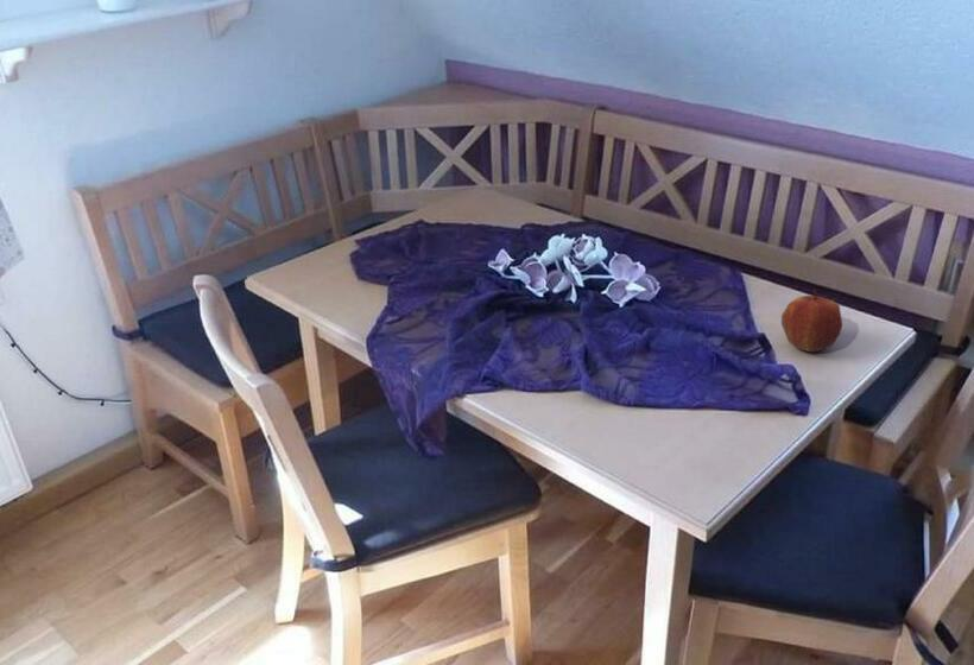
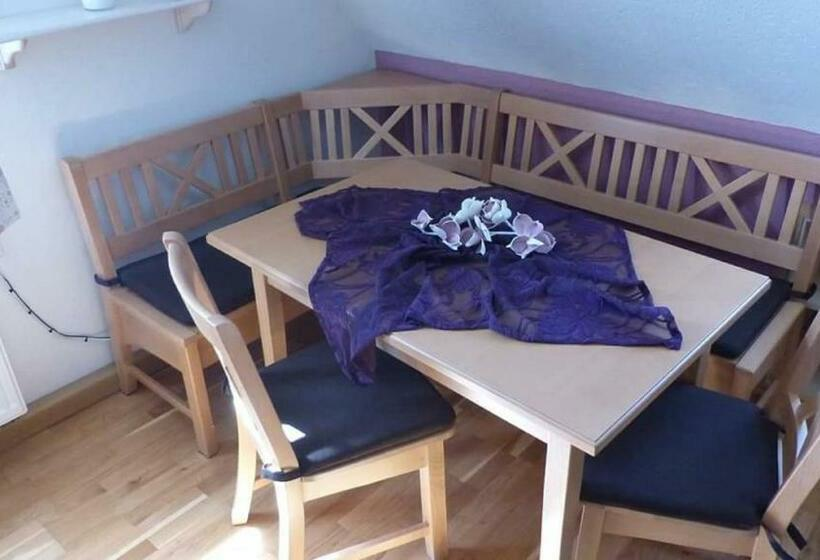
- apple (811, 321)
